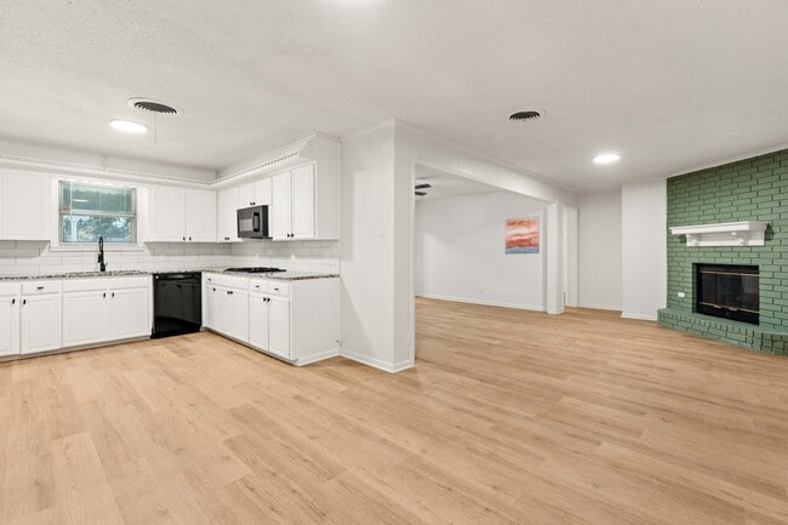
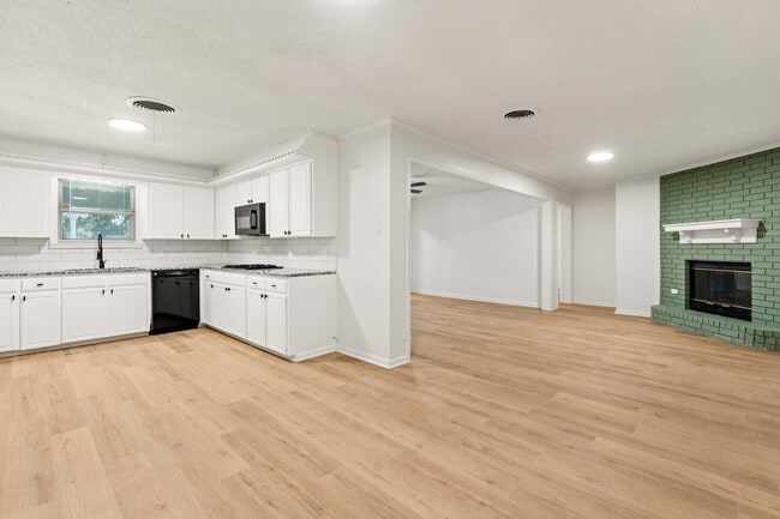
- wall art (521, 235)
